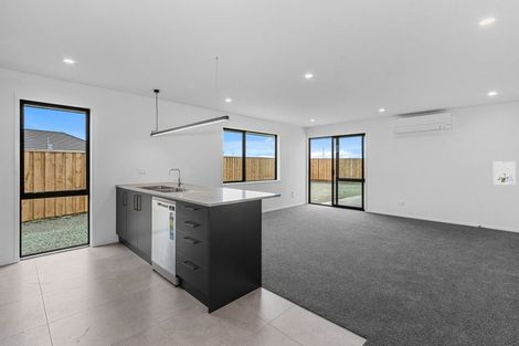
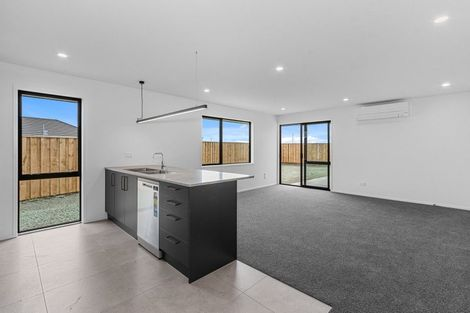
- wall art (504, 172)
